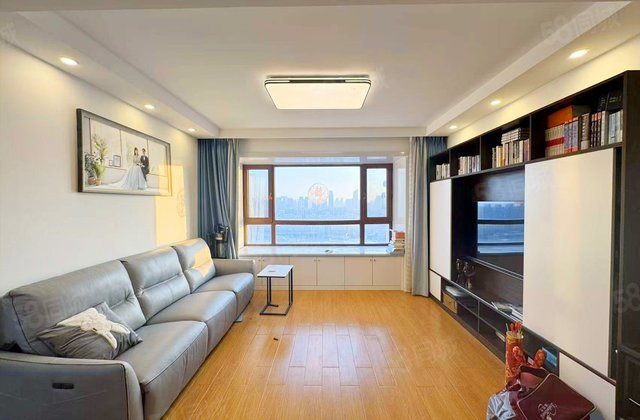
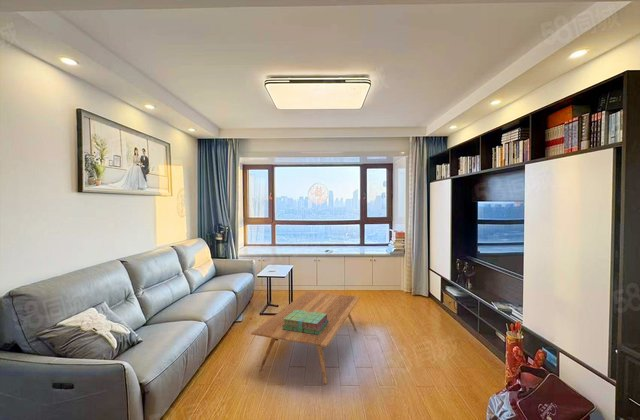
+ coffee table (313, 334)
+ stack of books (305, 320)
